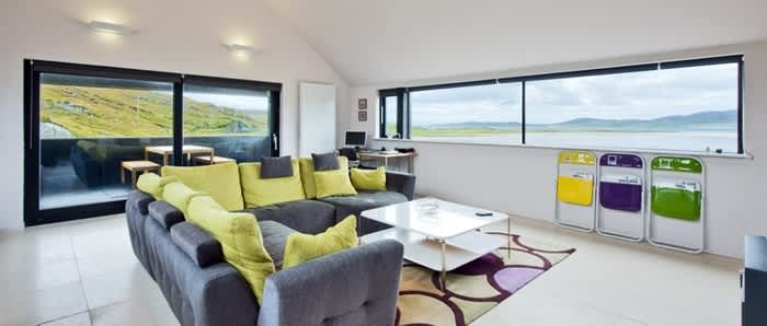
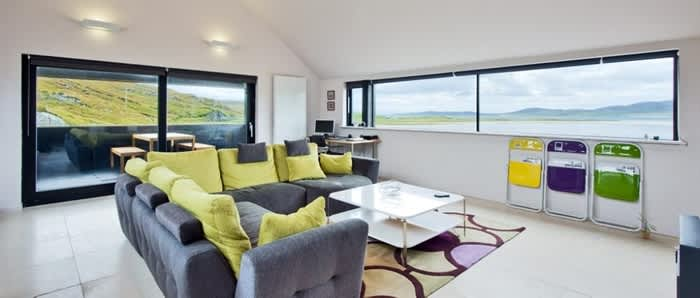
+ potted plant (645, 224)
